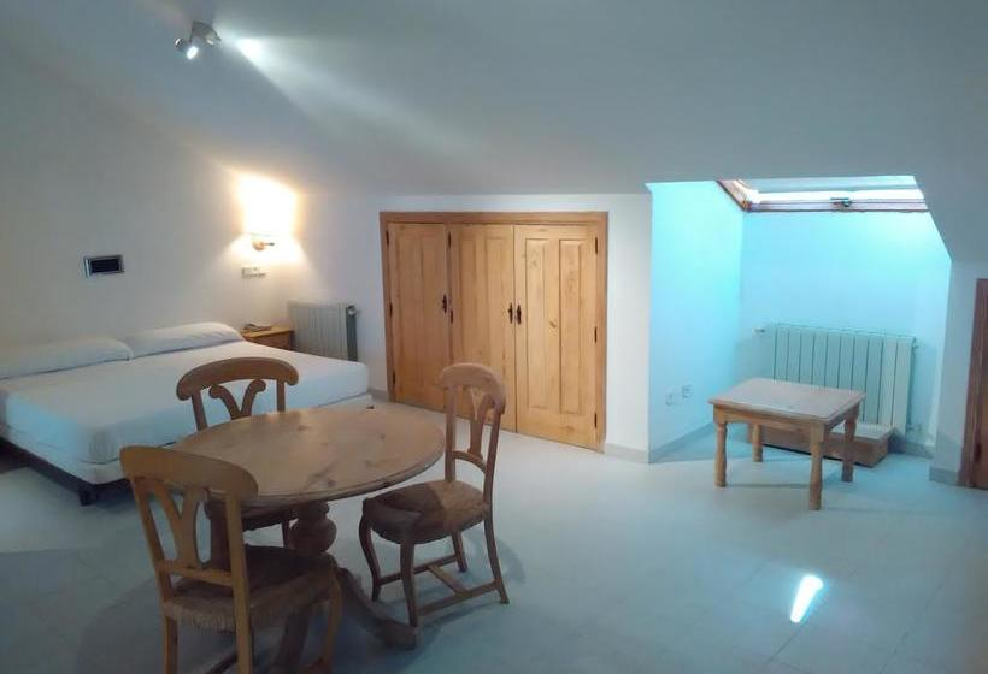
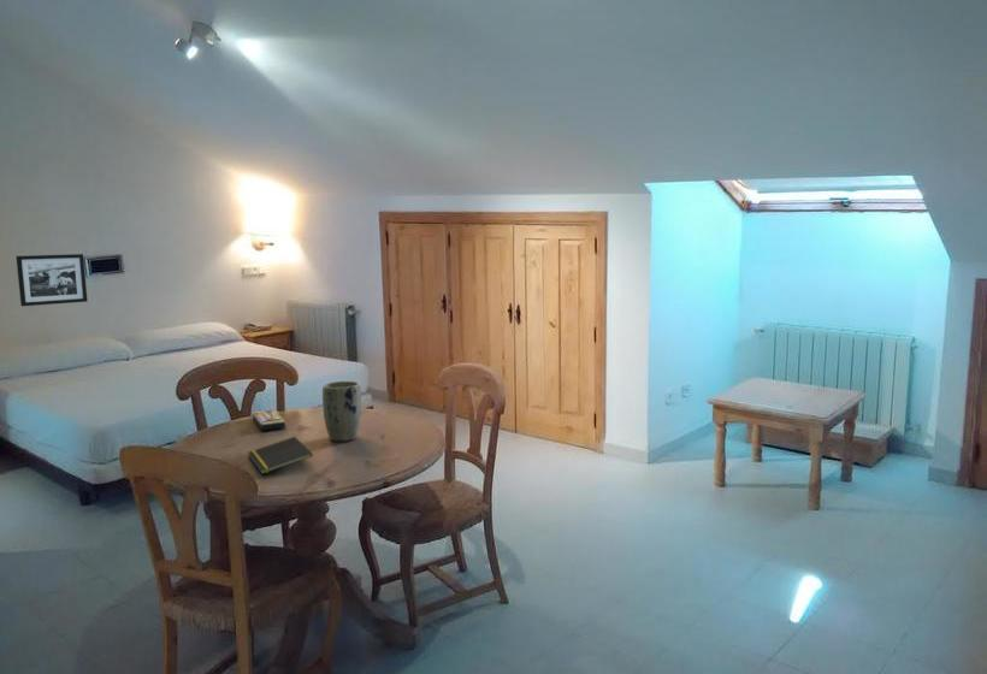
+ plant pot (342, 410)
+ notepad (279, 454)
+ picture frame (52, 279)
+ remote control (268, 419)
